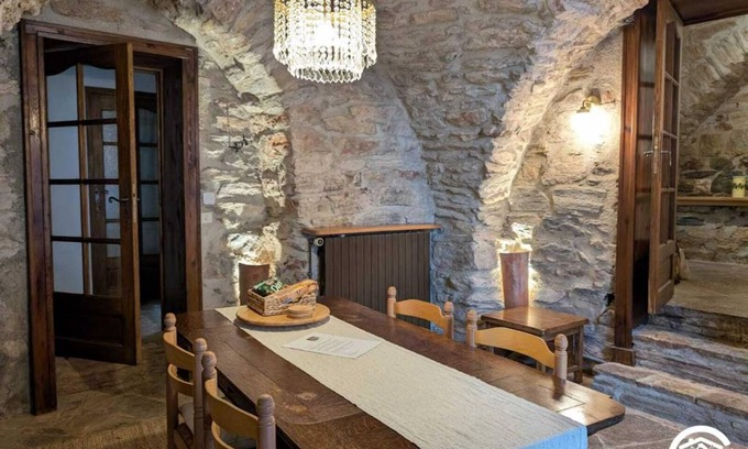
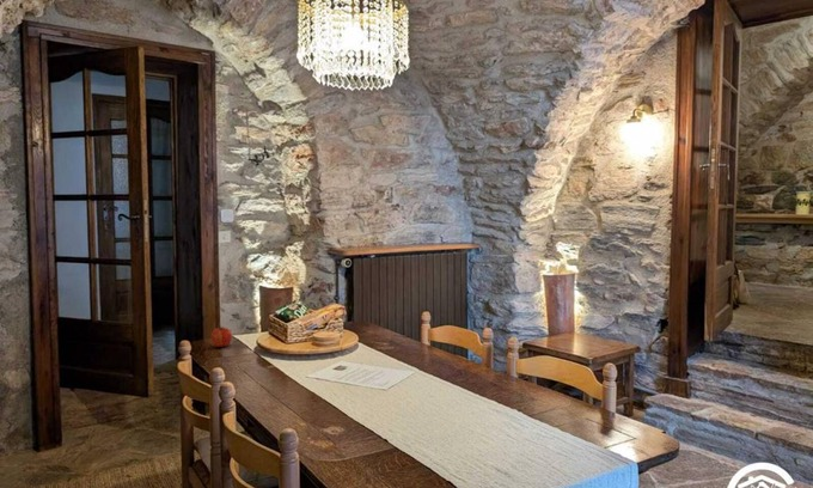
+ fruit (221, 335)
